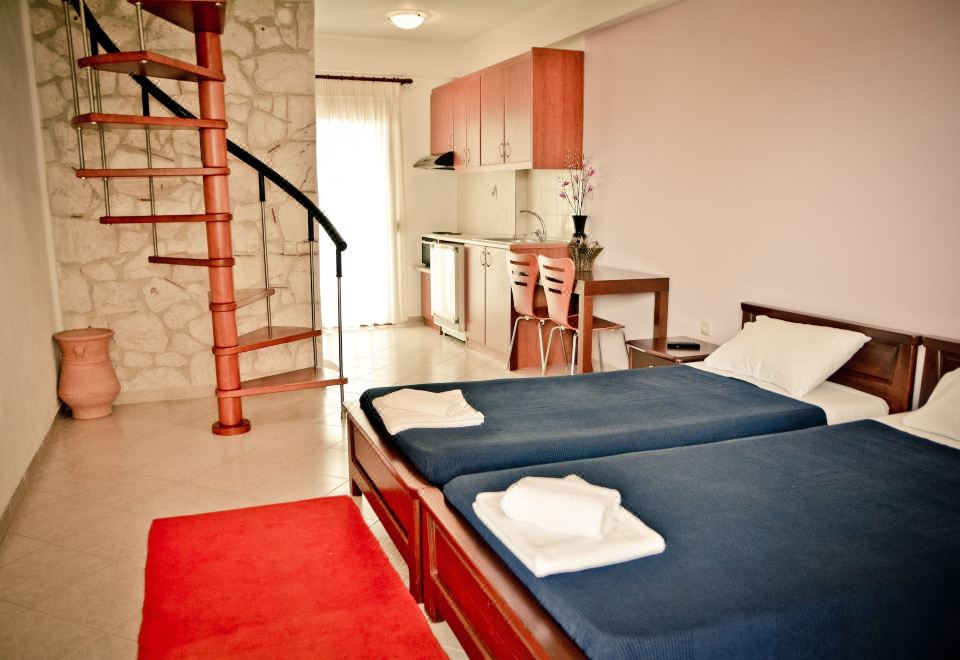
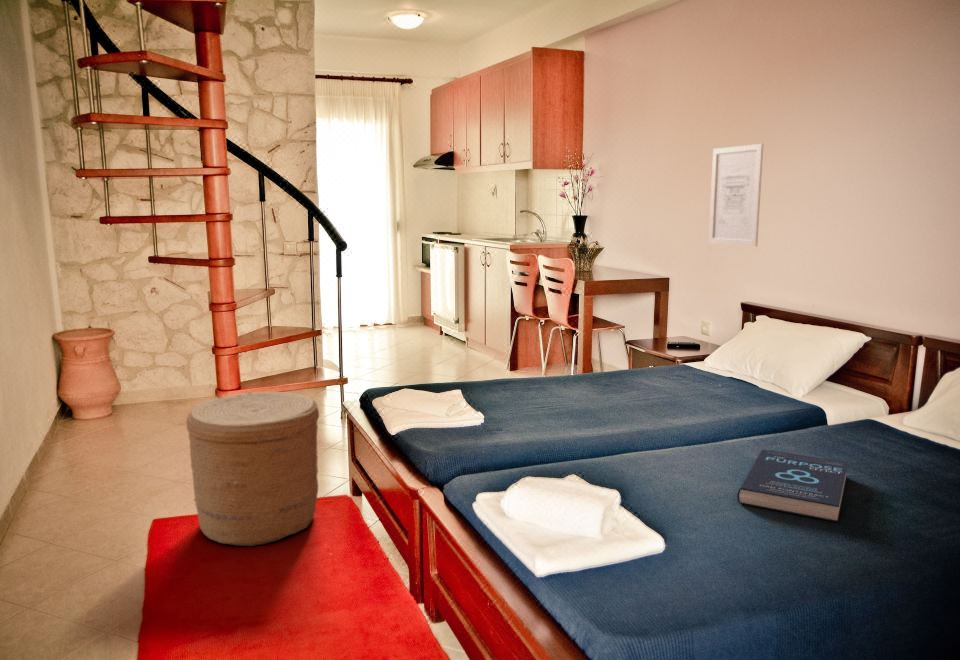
+ wall art (734, 196)
+ book (794, 481)
+ basket (257, 464)
